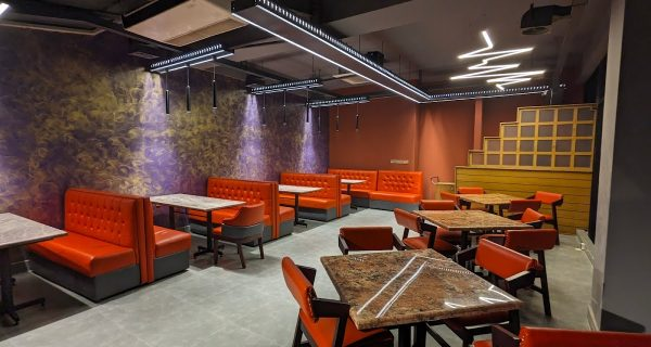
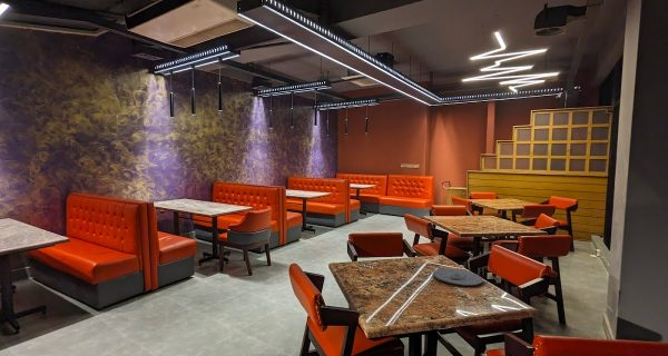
+ plate (456, 275)
